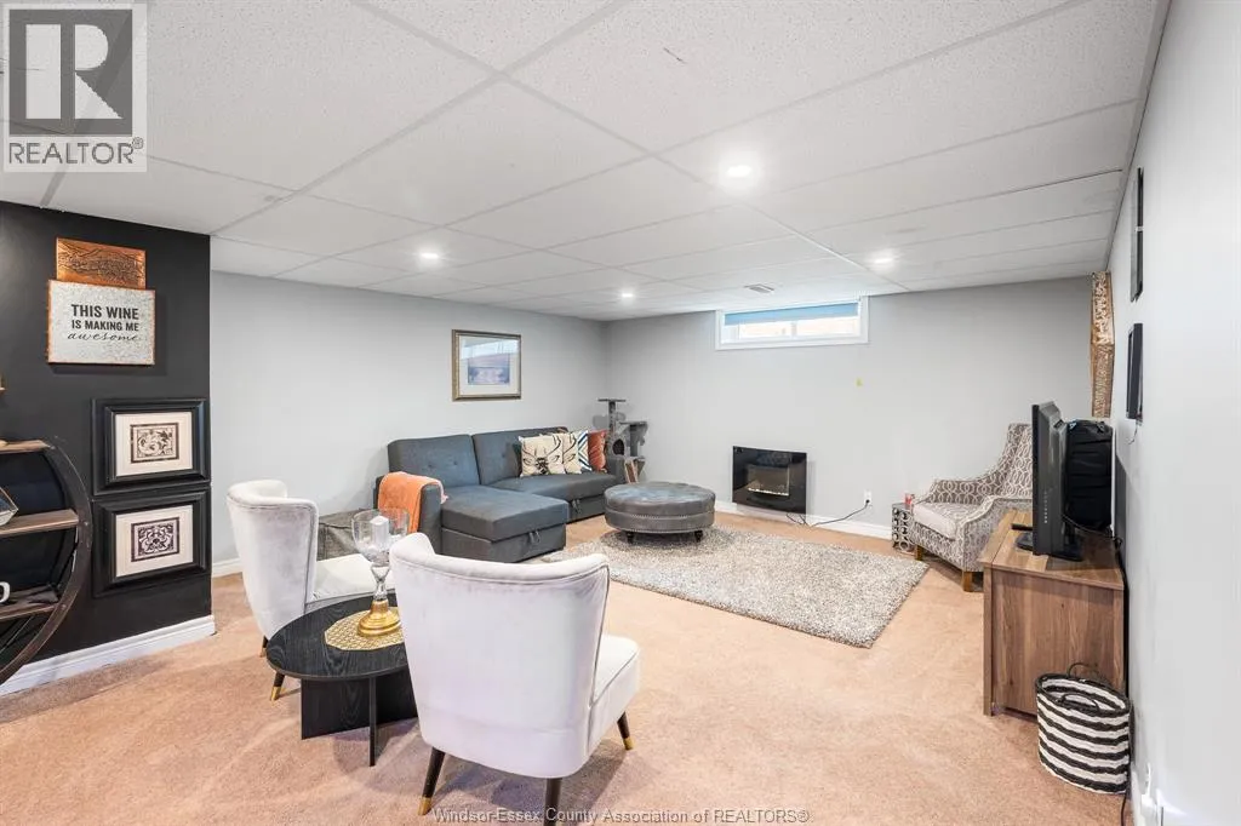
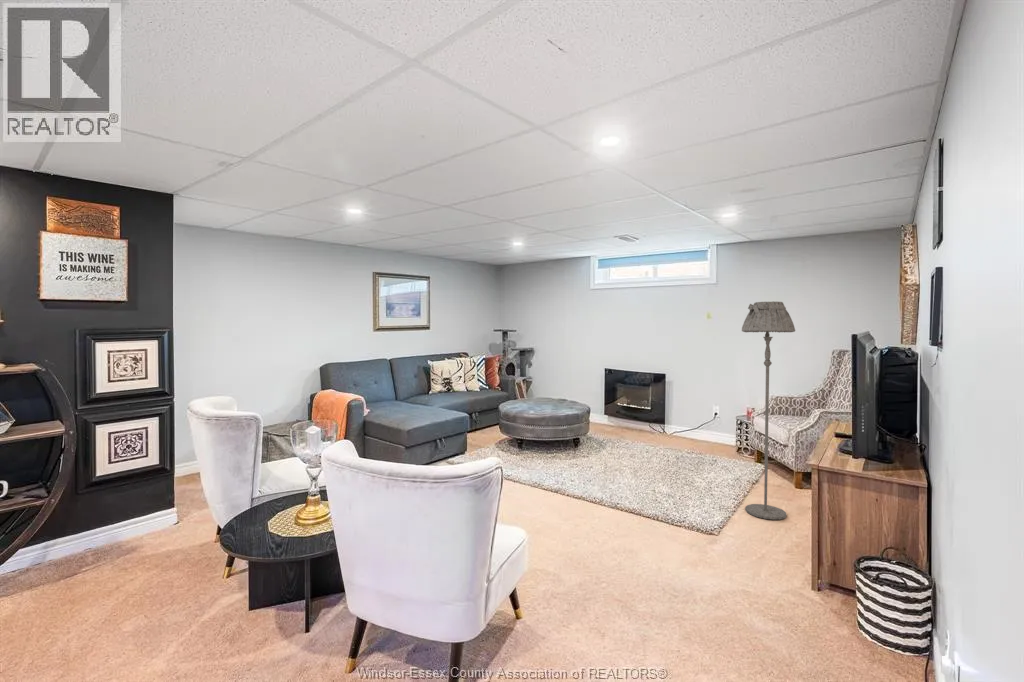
+ floor lamp (766, 407)
